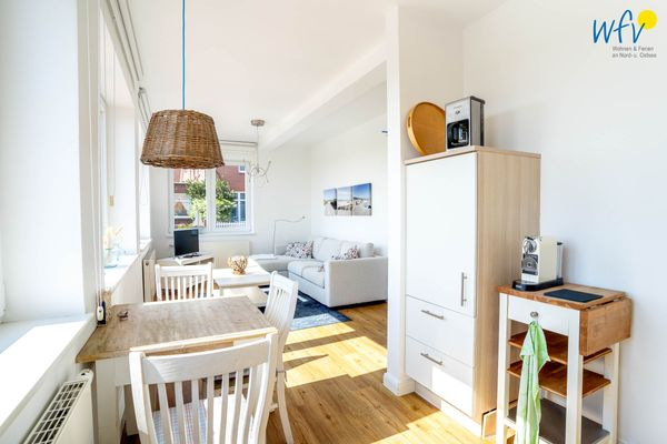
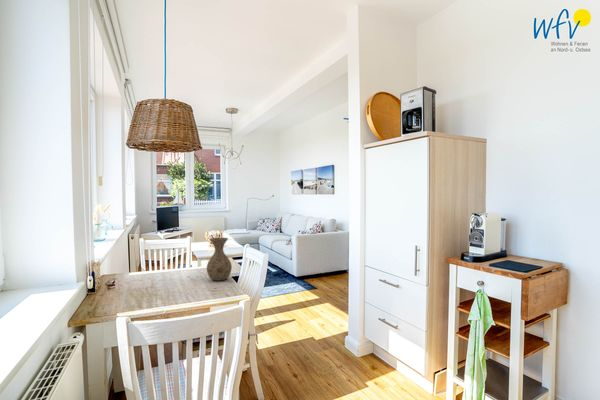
+ vase (219, 259)
